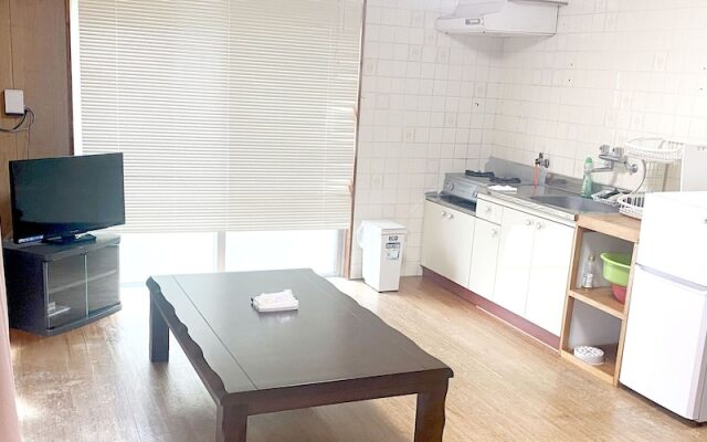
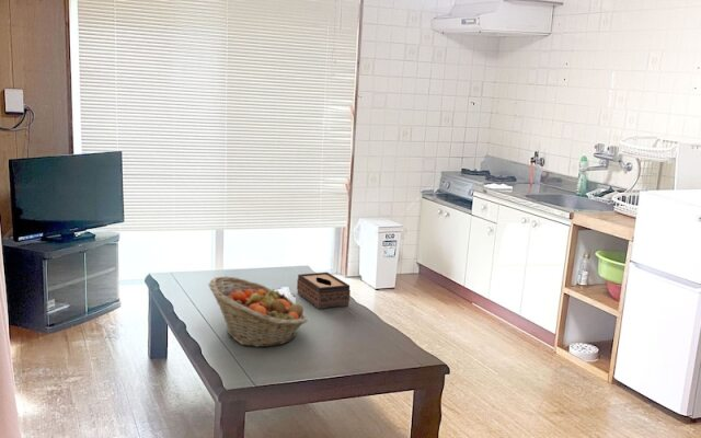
+ fruit basket (257, 308)
+ tissue box (322, 289)
